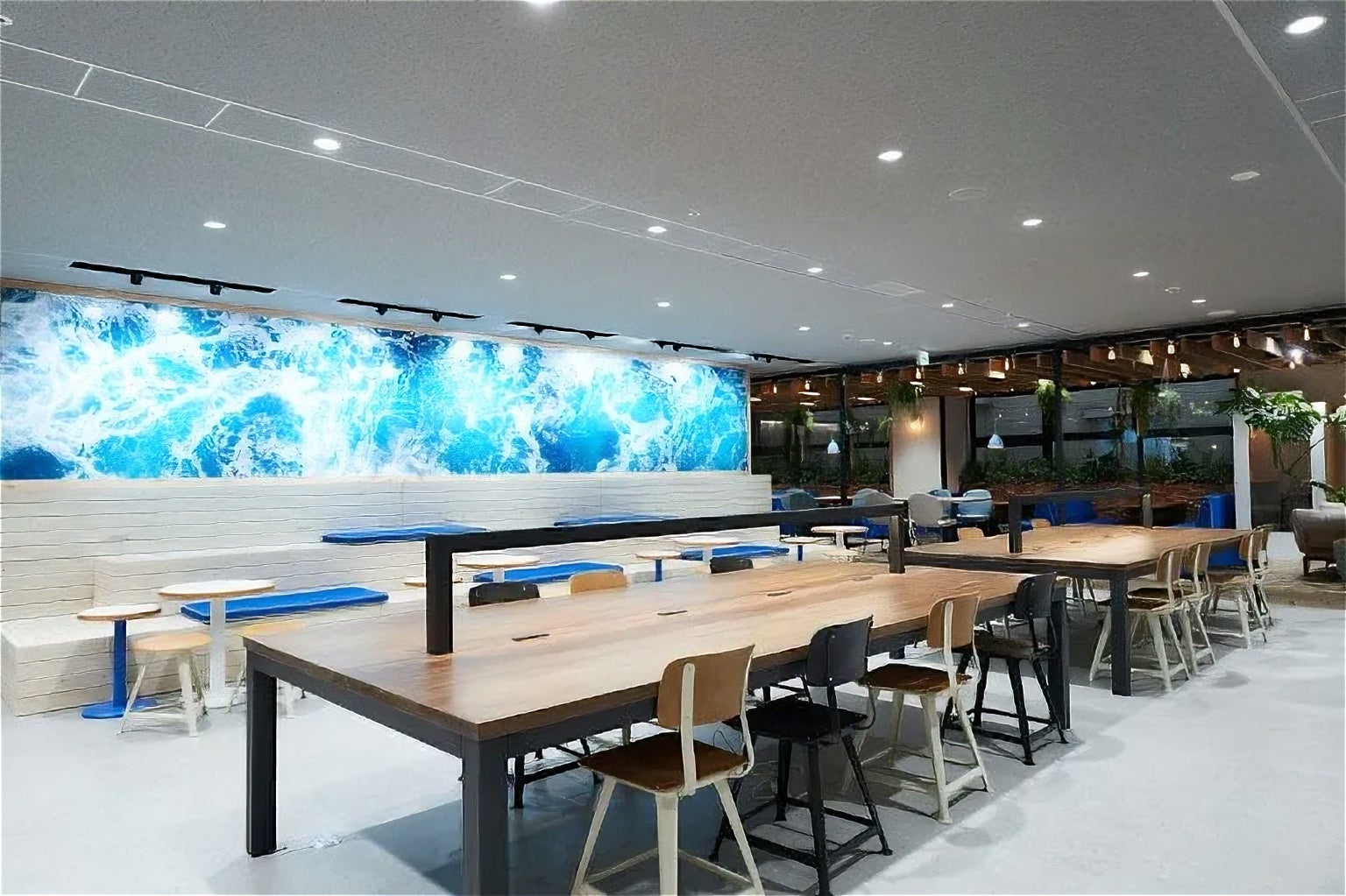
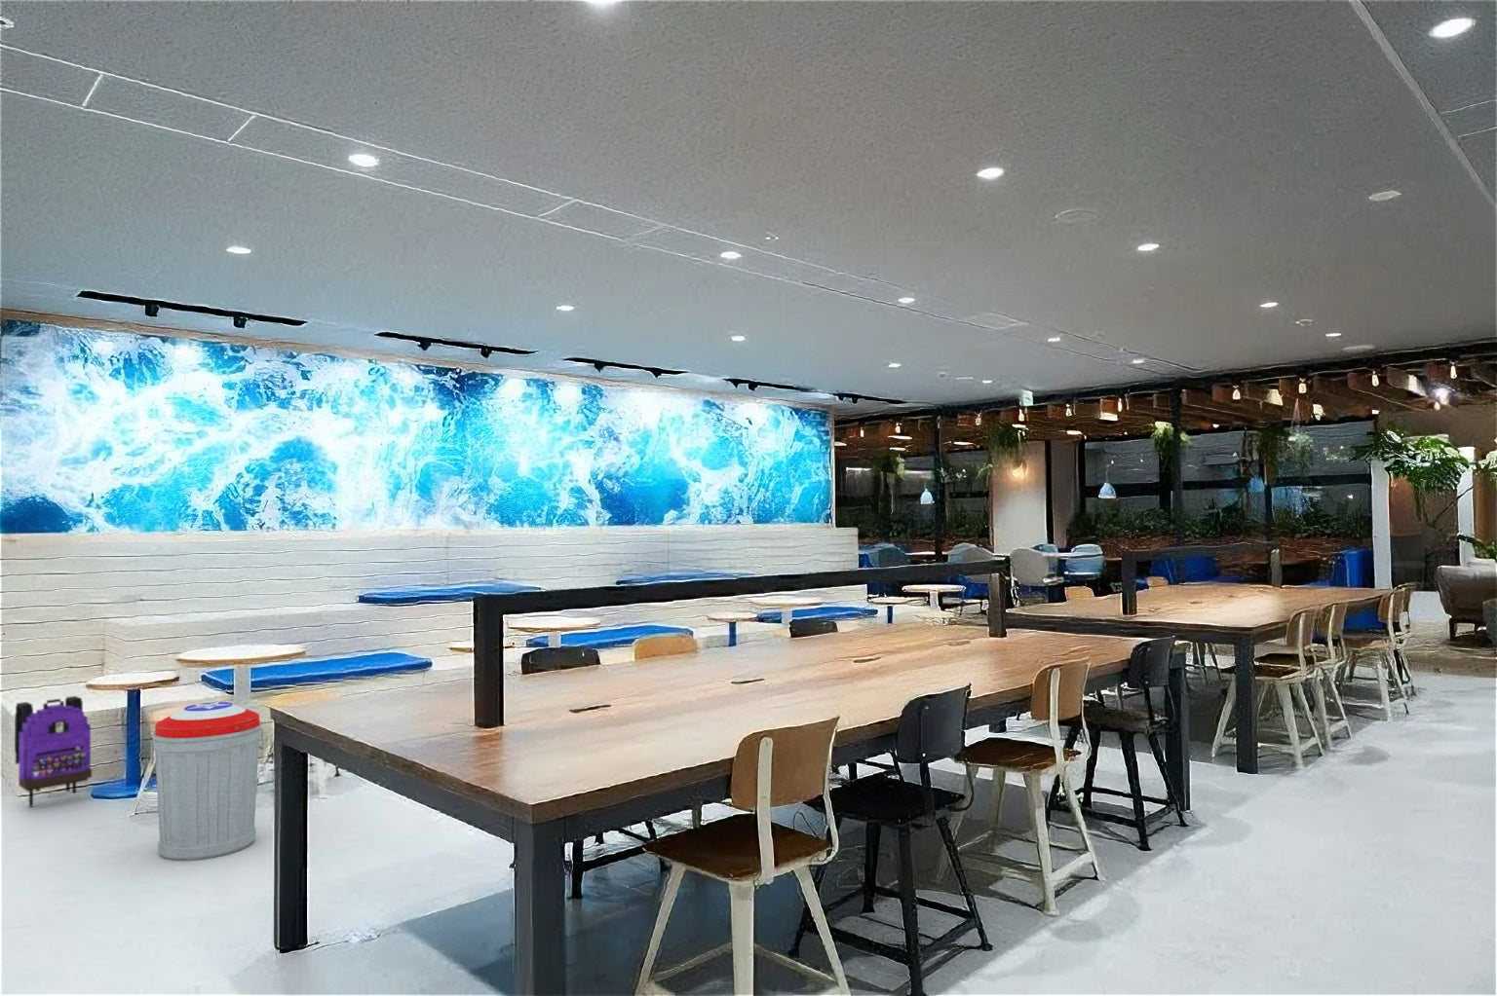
+ backpack (51, 749)
+ trash can (208, 775)
